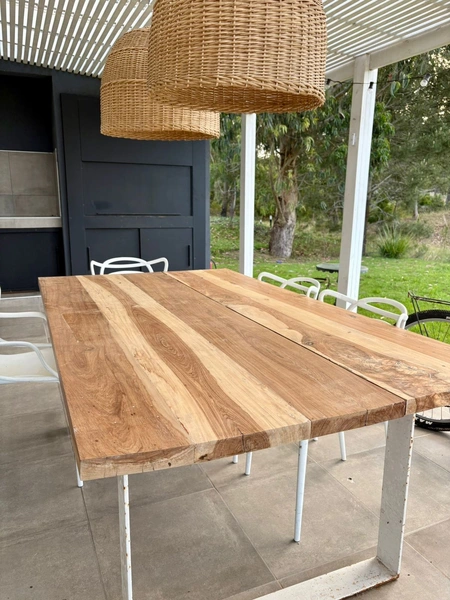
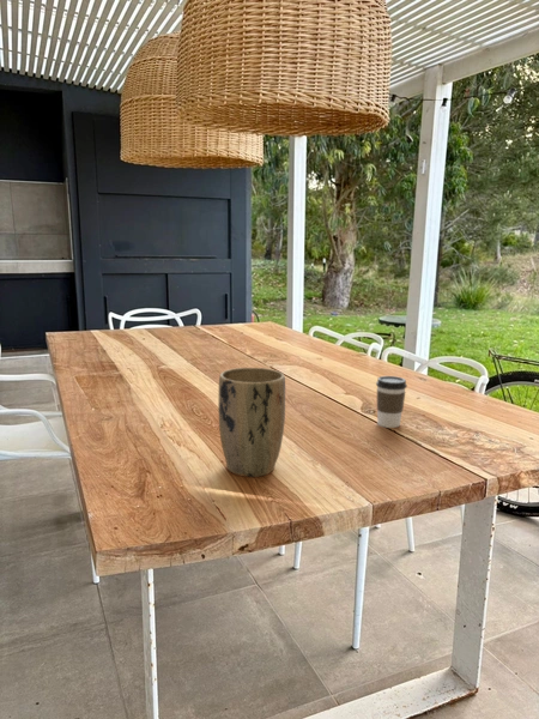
+ coffee cup (389, 401)
+ plant pot (250, 422)
